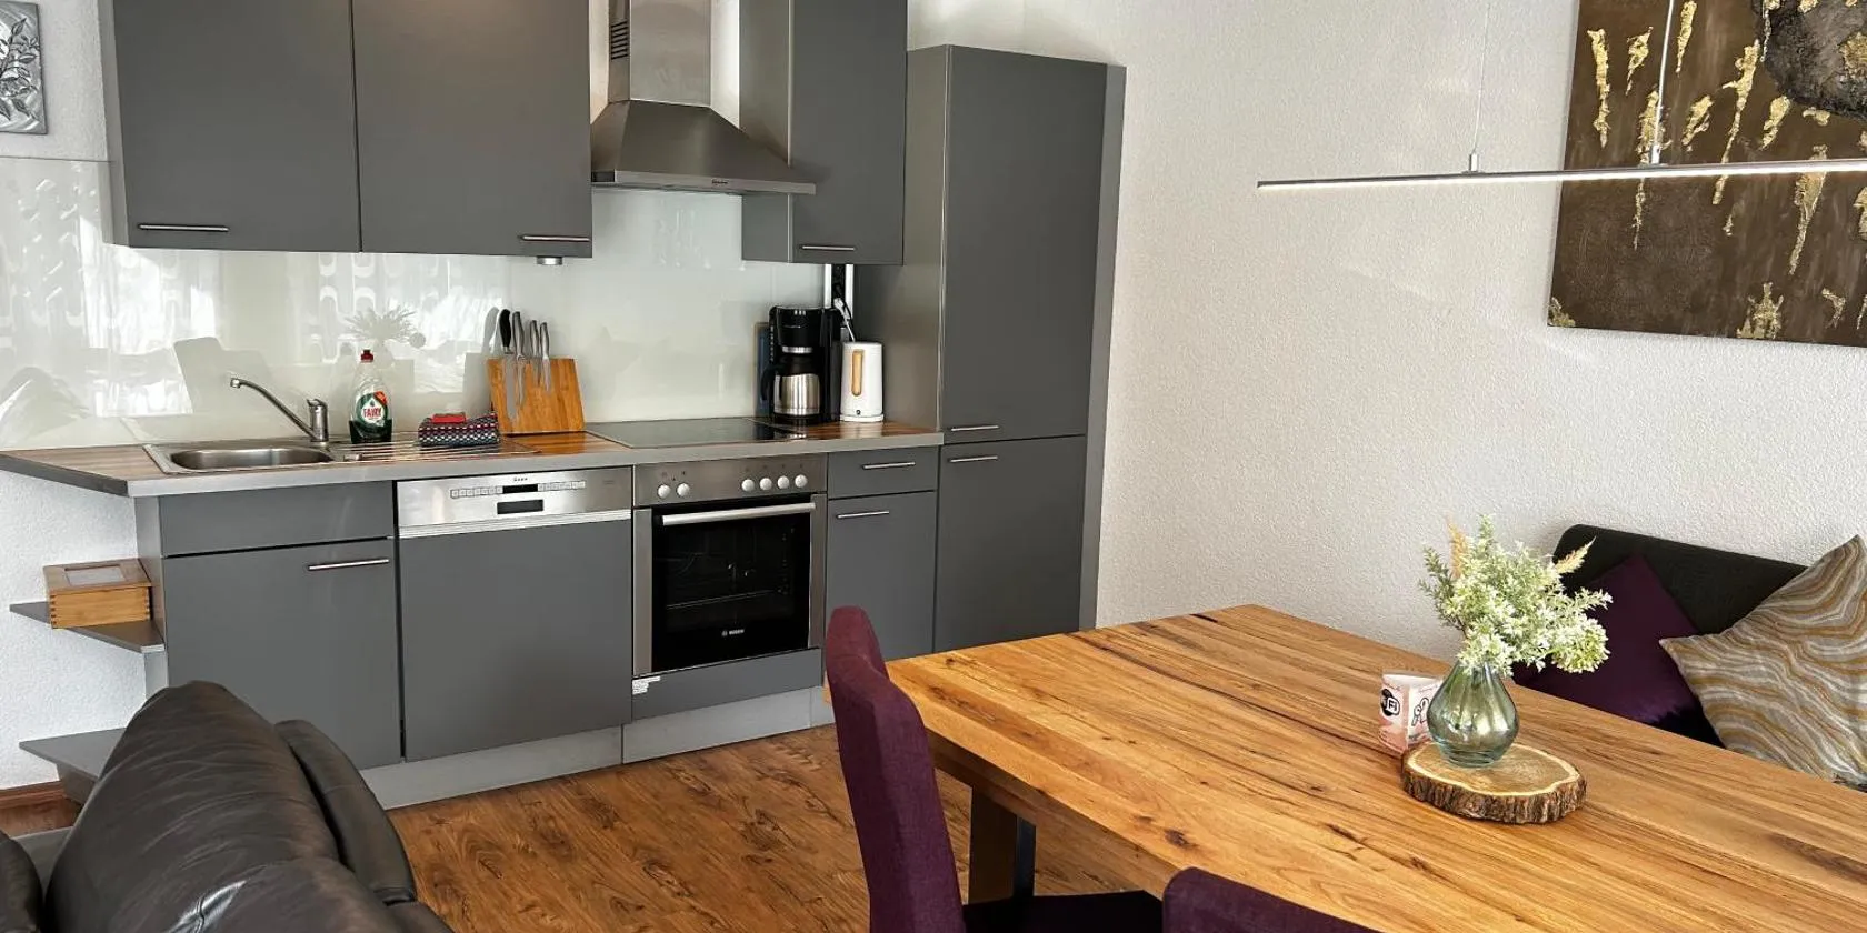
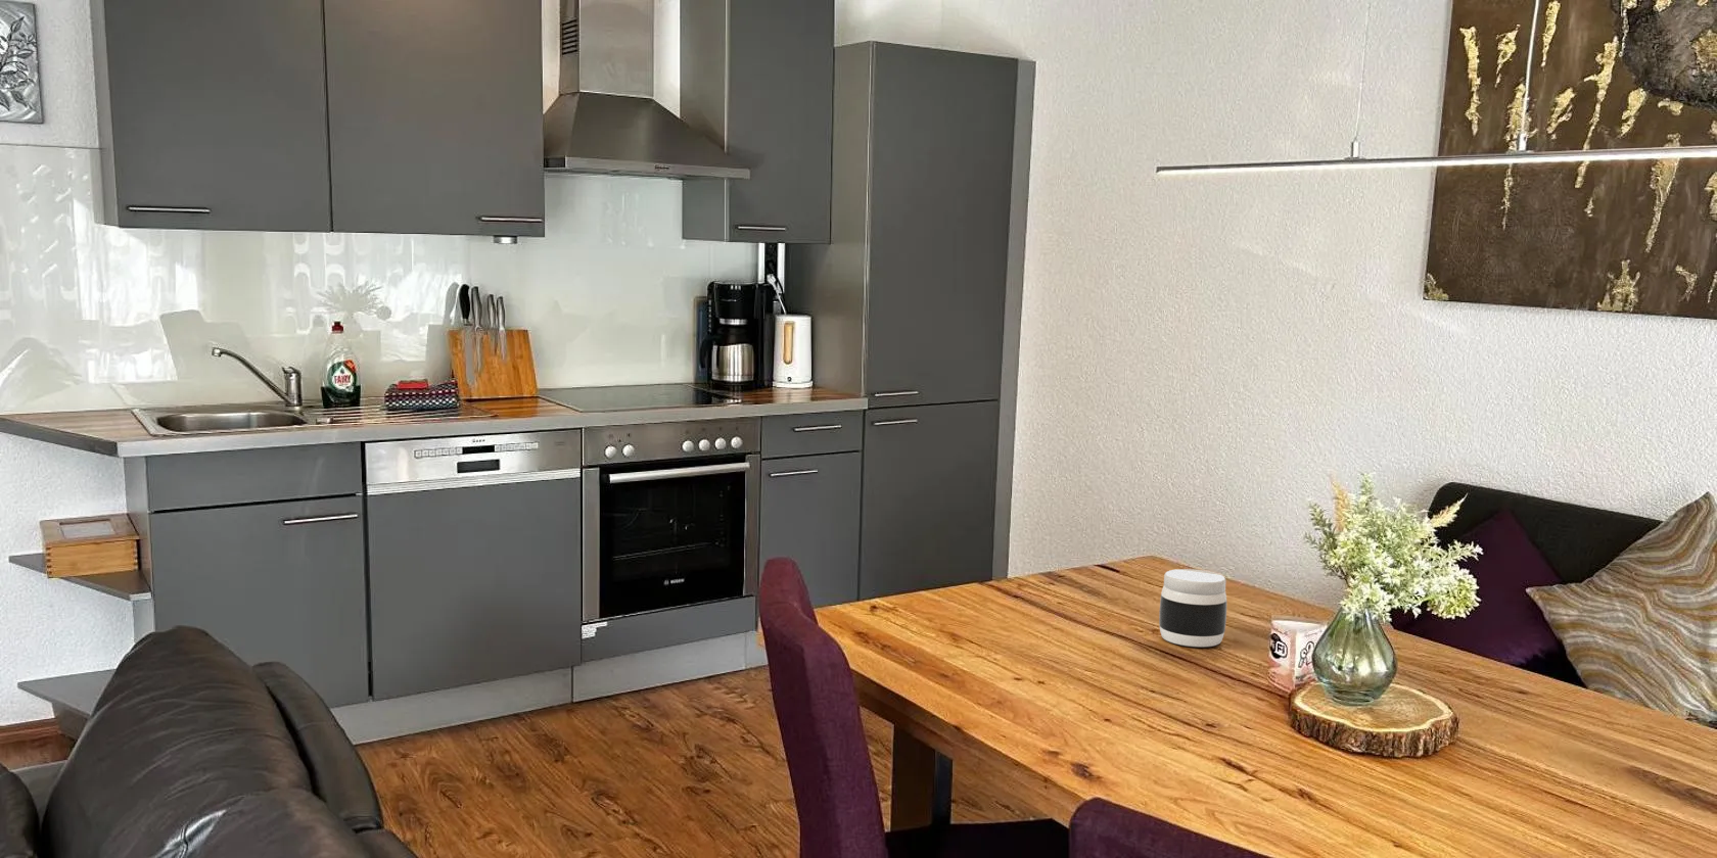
+ jar (1192, 606)
